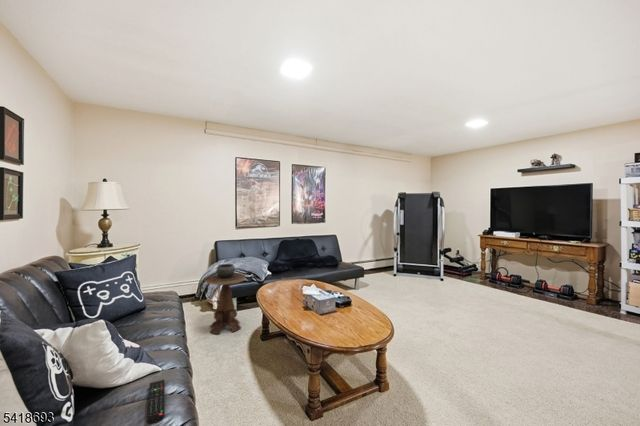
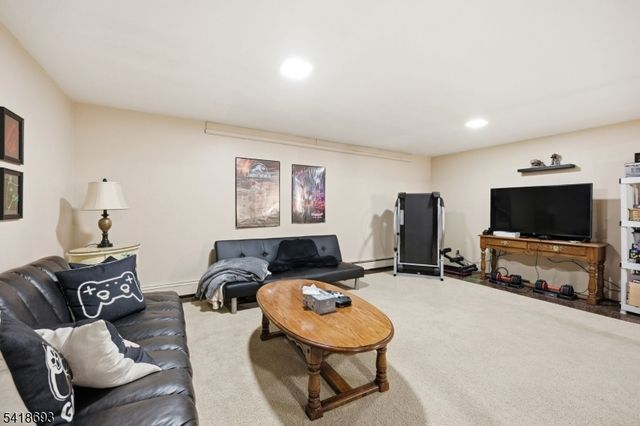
- side table (225, 296)
- remote control (156, 399)
